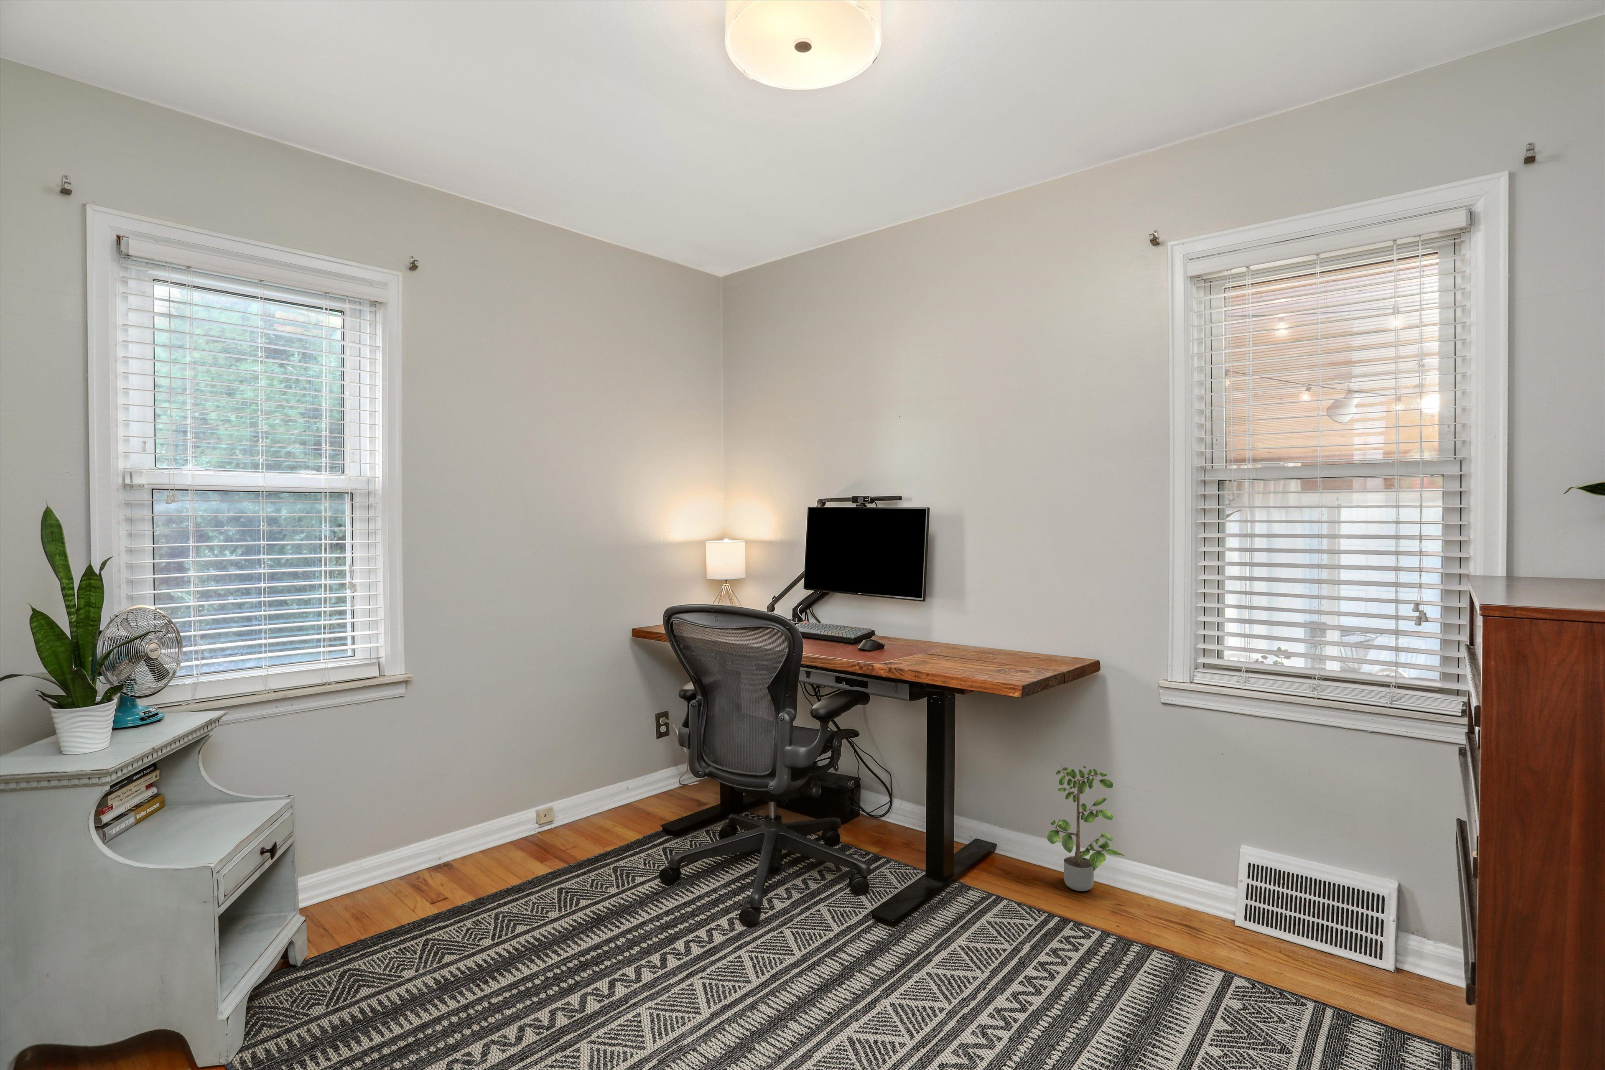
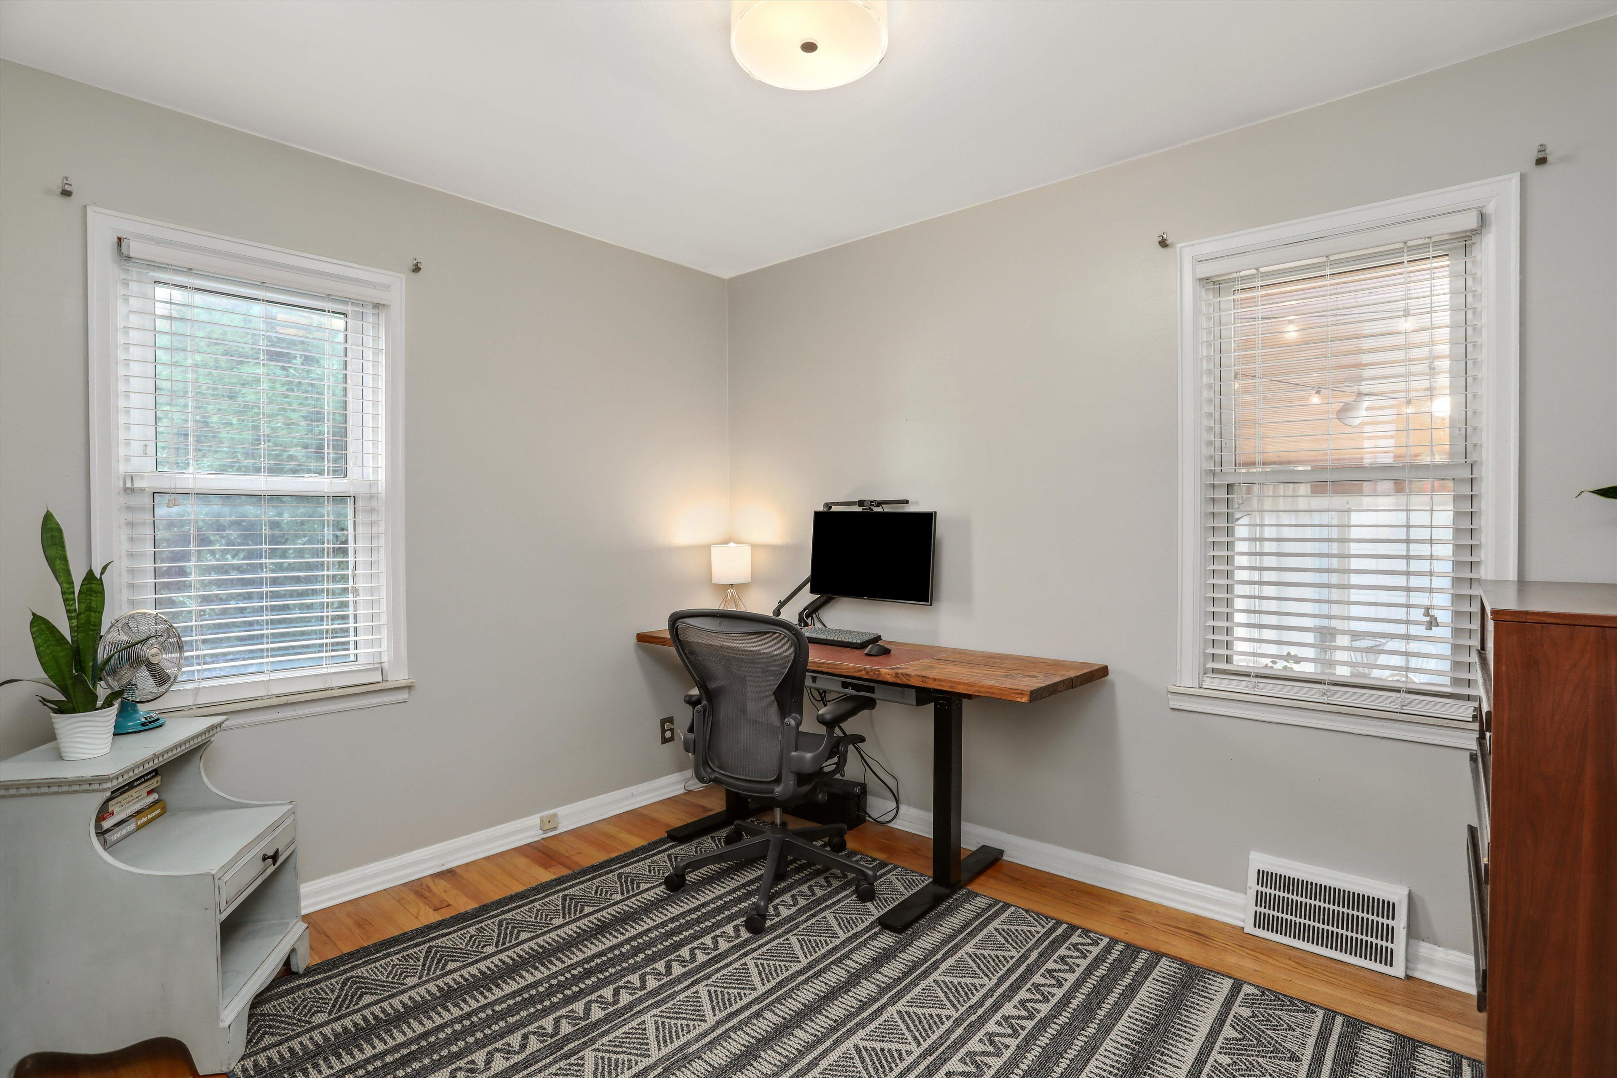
- potted plant (1089, 823)
